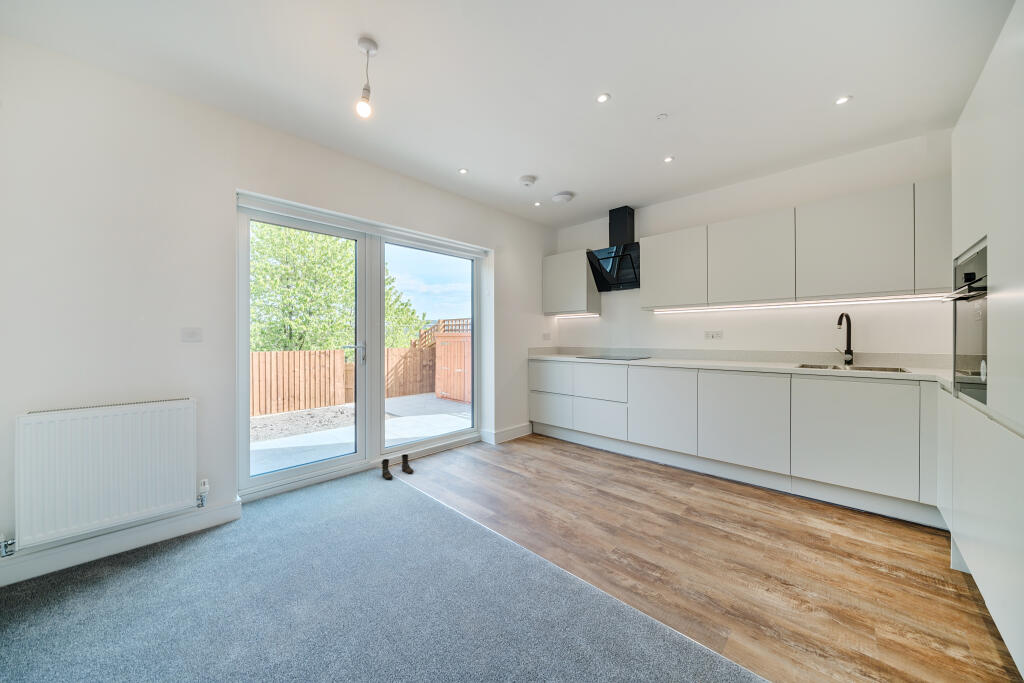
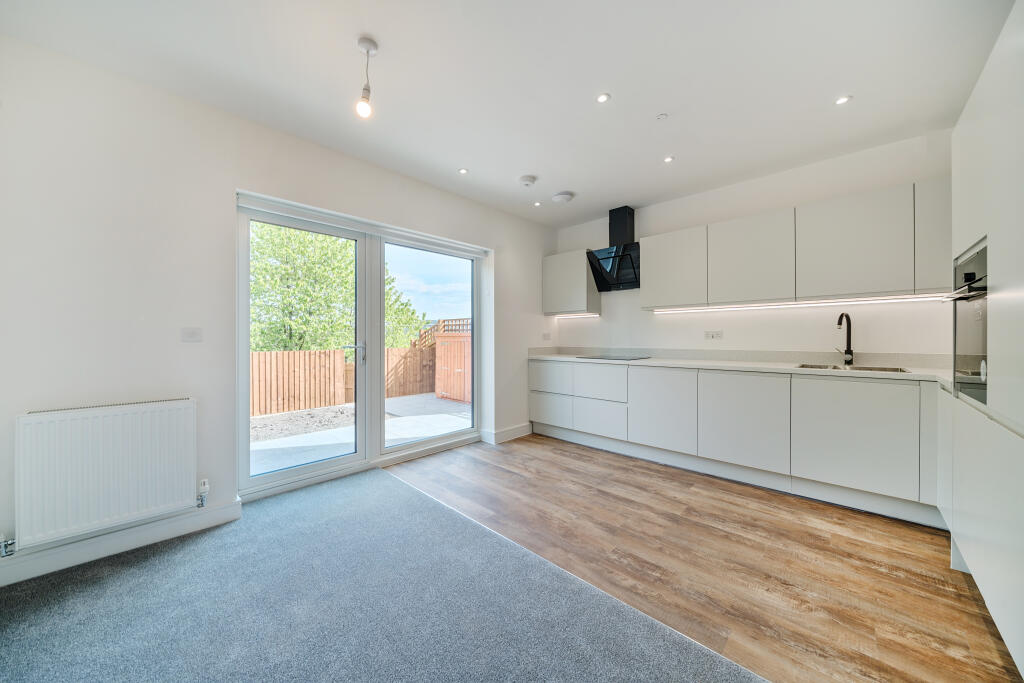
- boots (402, 466)
